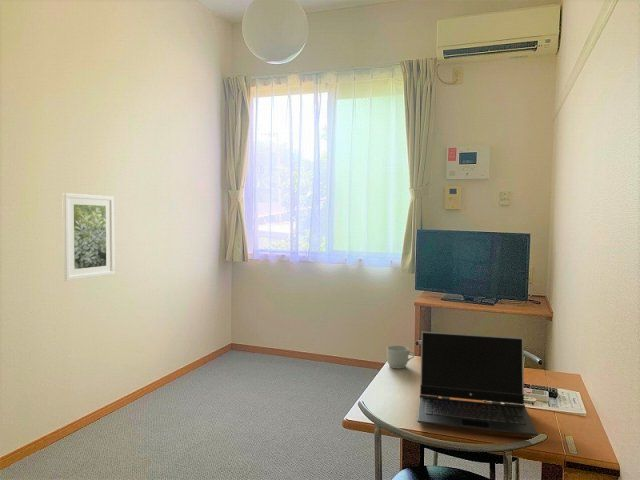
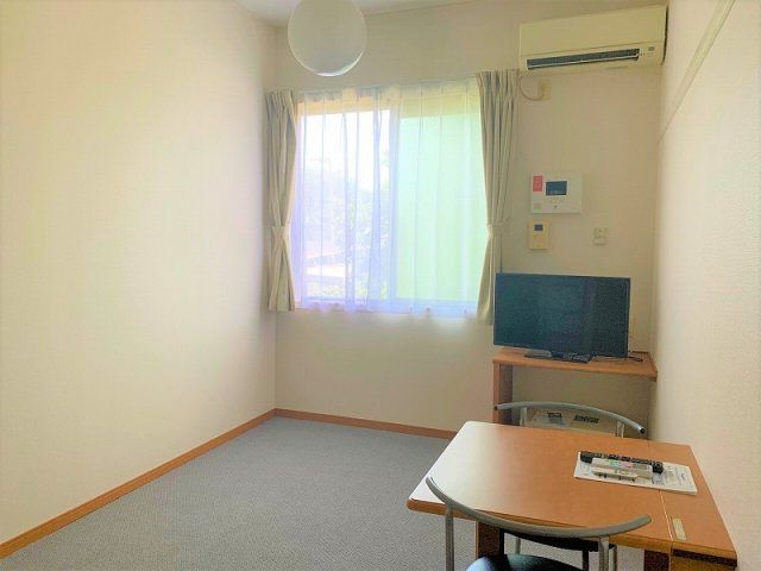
- mug (400, 357)
- laptop computer (473, 379)
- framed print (90, 236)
